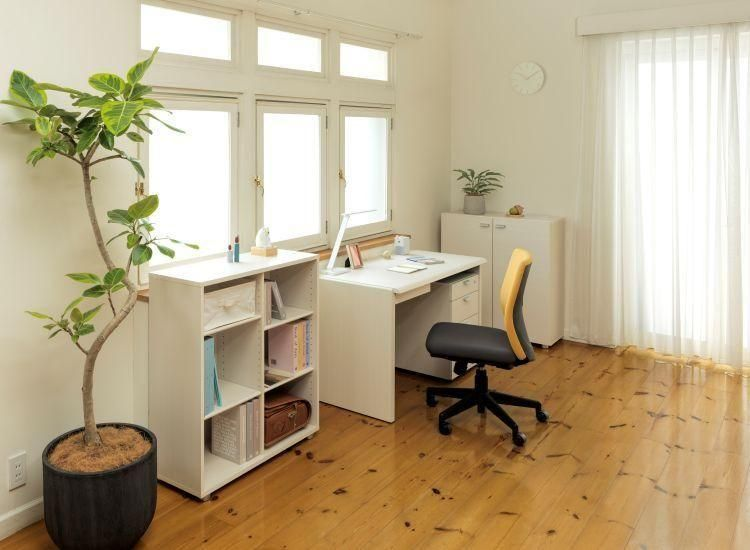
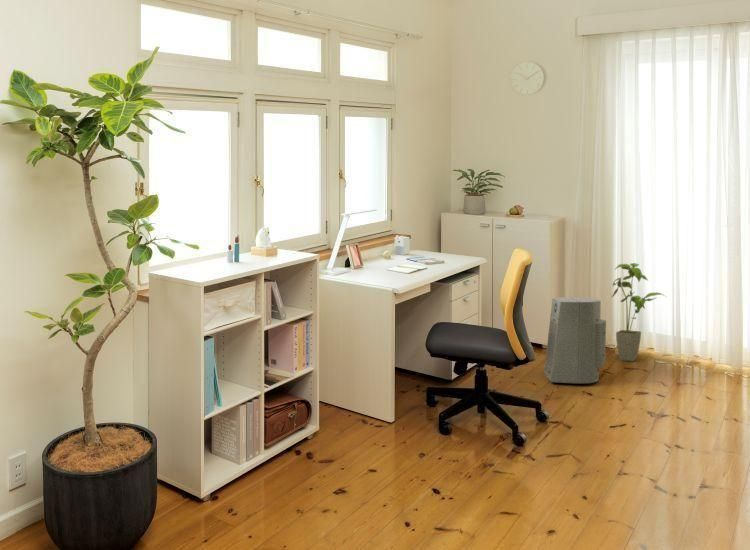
+ house plant (635, 312)
+ fan (576, 339)
